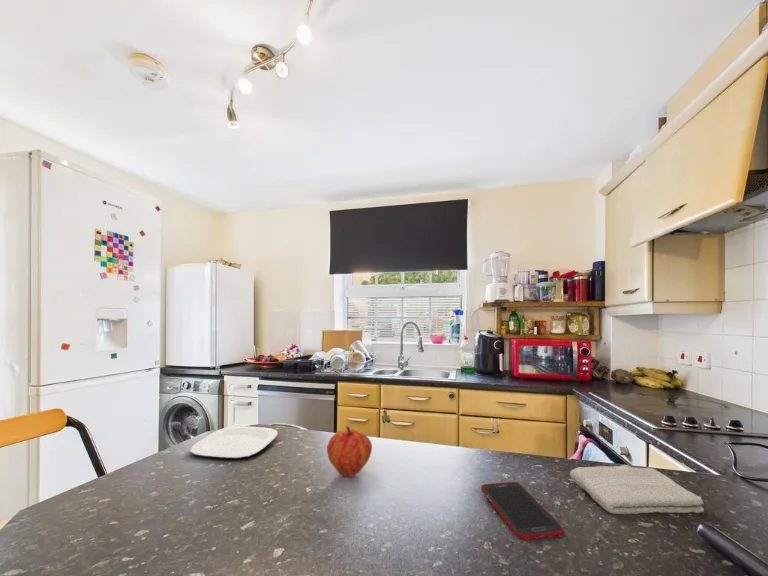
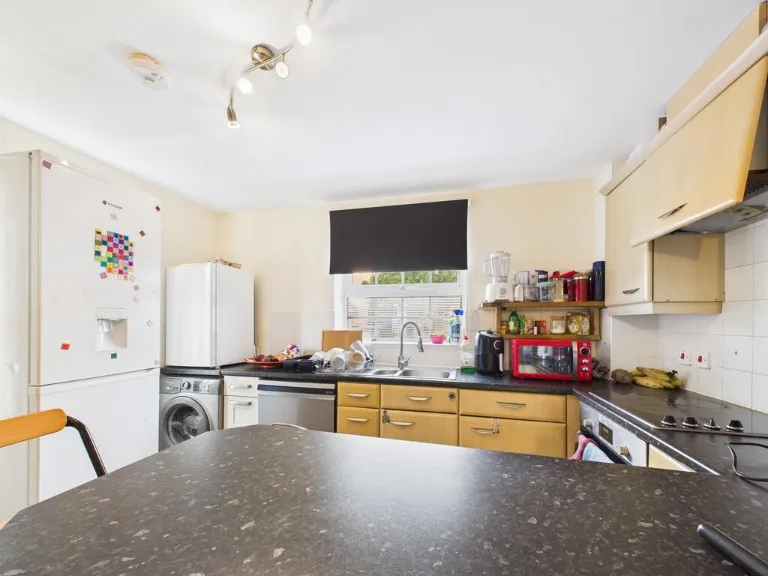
- plate (236, 442)
- cell phone (518, 508)
- fruit (349, 450)
- washcloth (633, 488)
